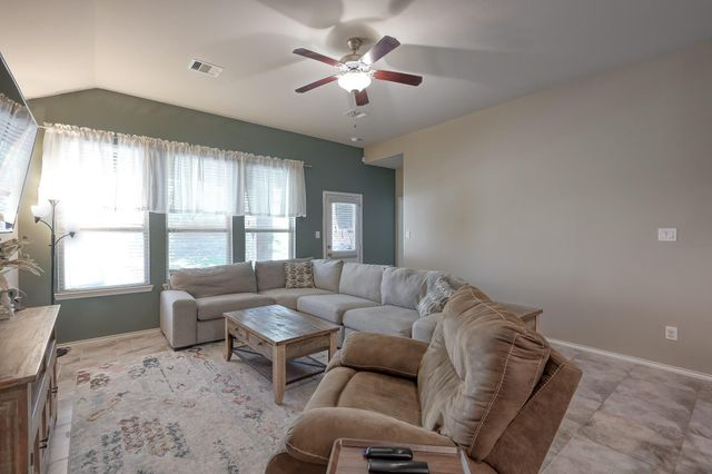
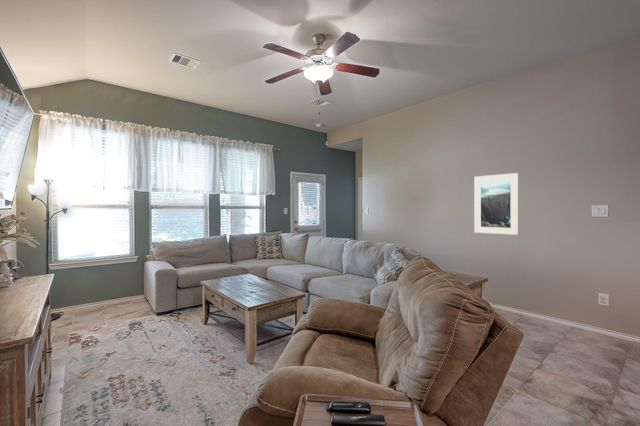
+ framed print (495, 204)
